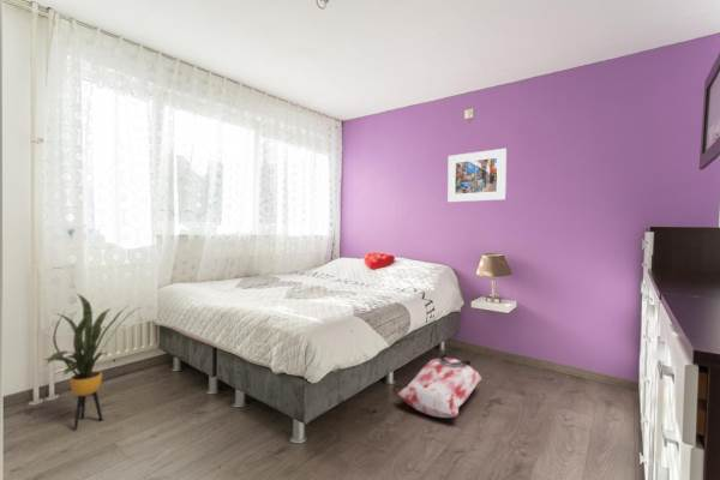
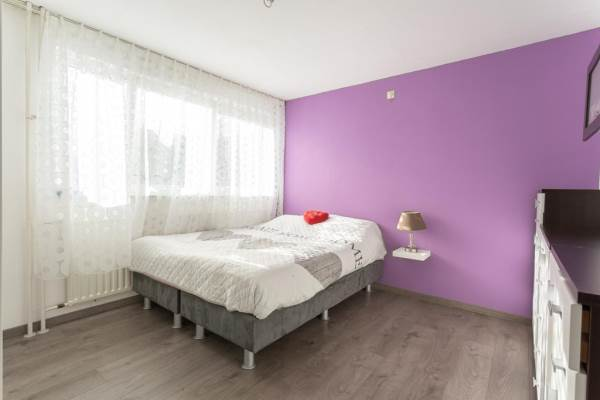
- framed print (475, 176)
- bag (440, 383)
- house plant (91, 359)
